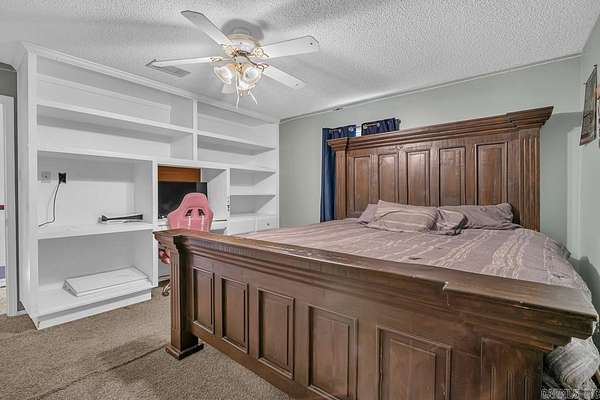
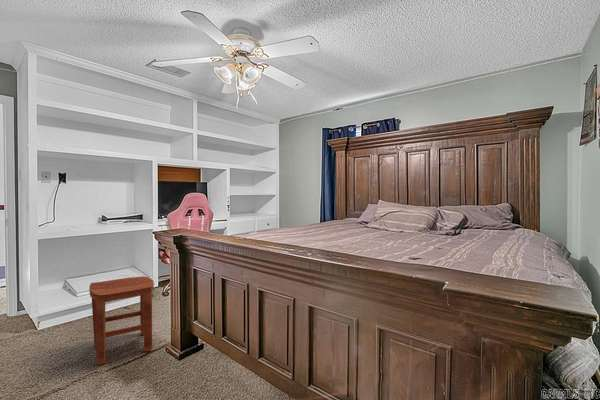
+ stool (123, 315)
